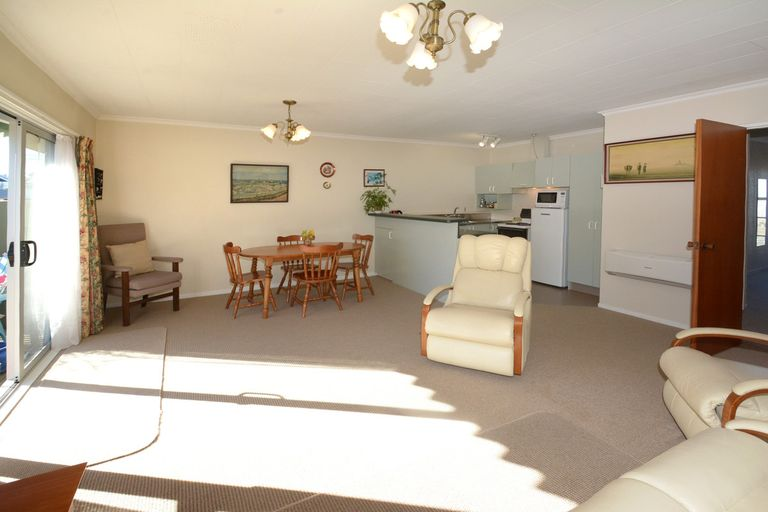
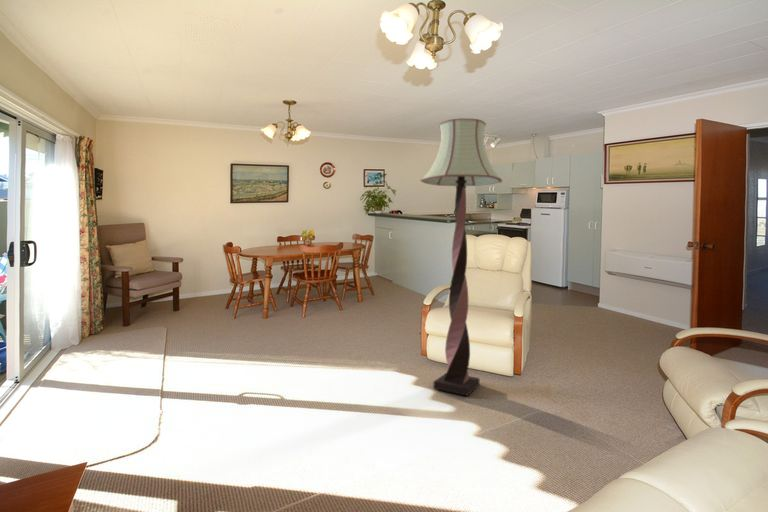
+ floor lamp (459, 256)
